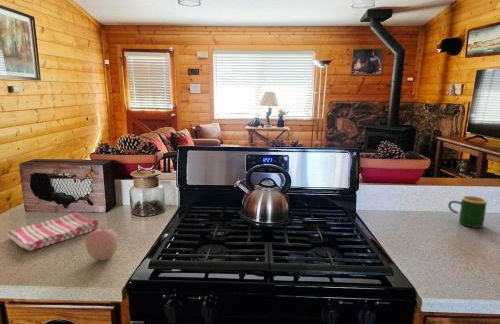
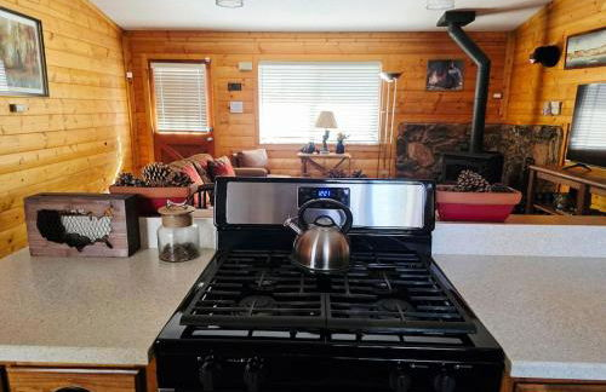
- dish towel (53, 228)
- apple (102, 242)
- mug (466, 210)
